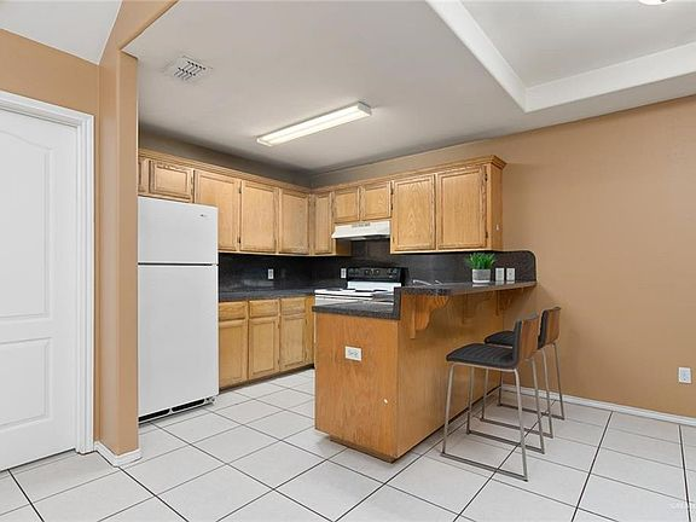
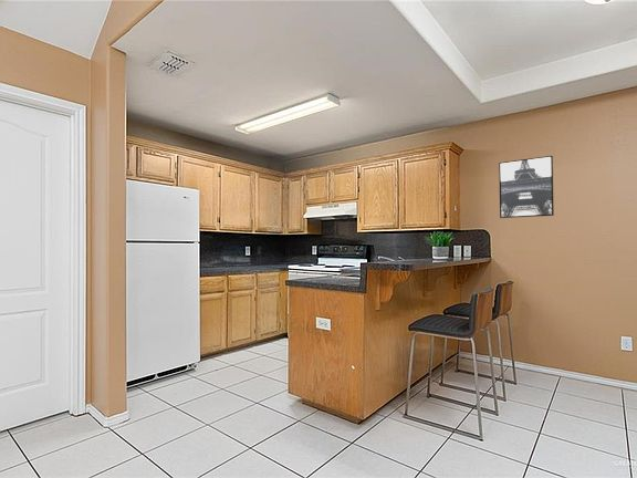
+ wall art (525, 188)
